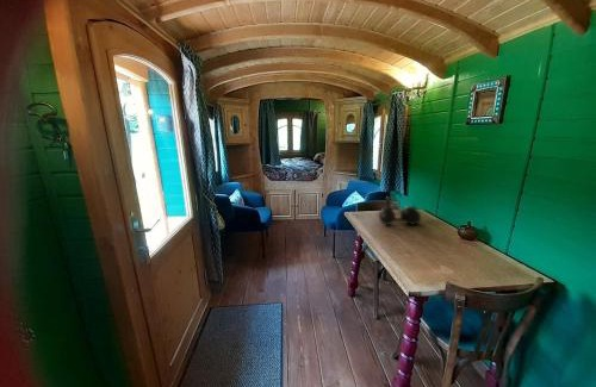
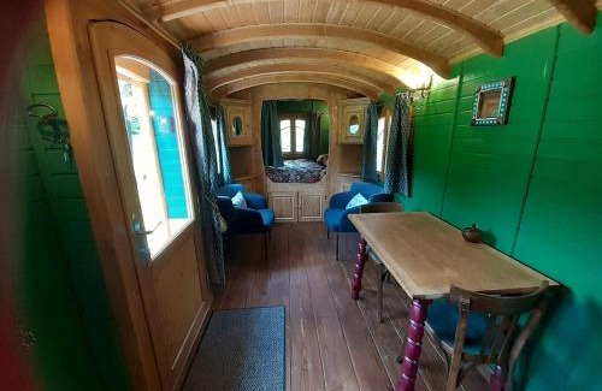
- decorative vase (401, 211)
